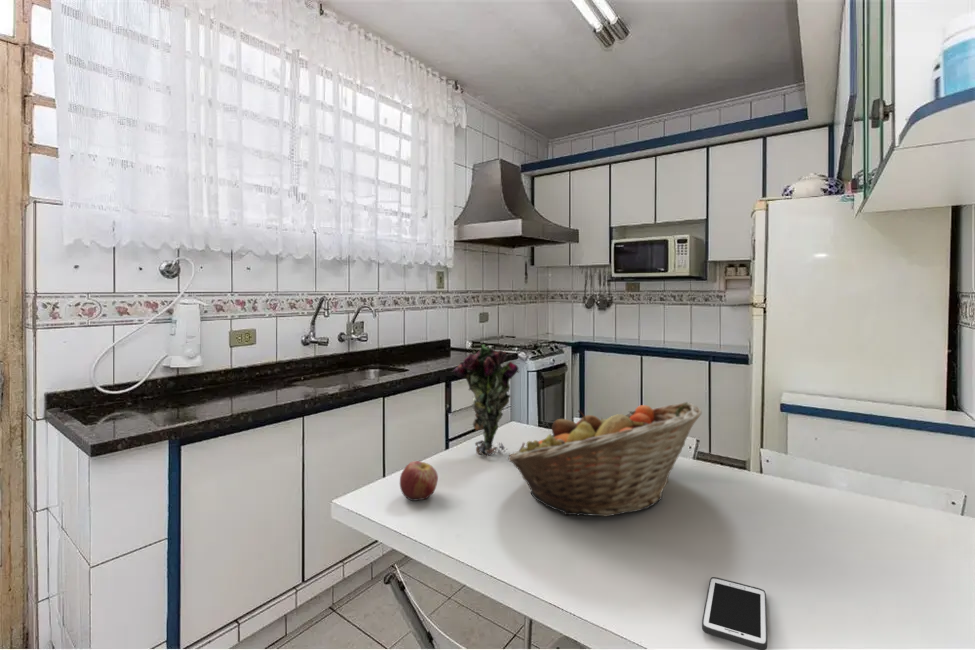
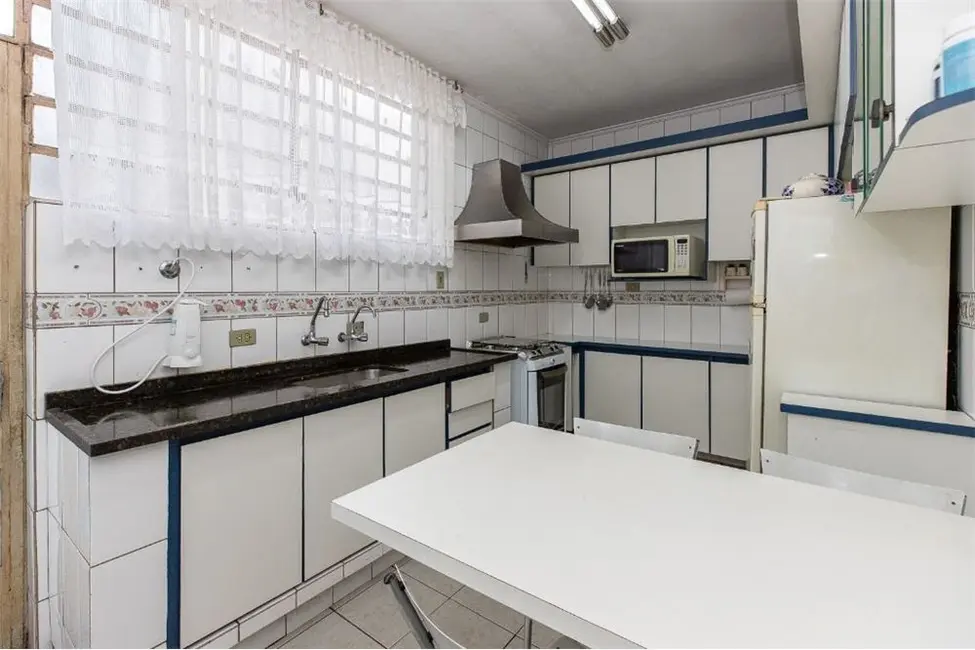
- flower (486, 397)
- cell phone (735, 610)
- apple (418, 479)
- fruit basket (606, 446)
